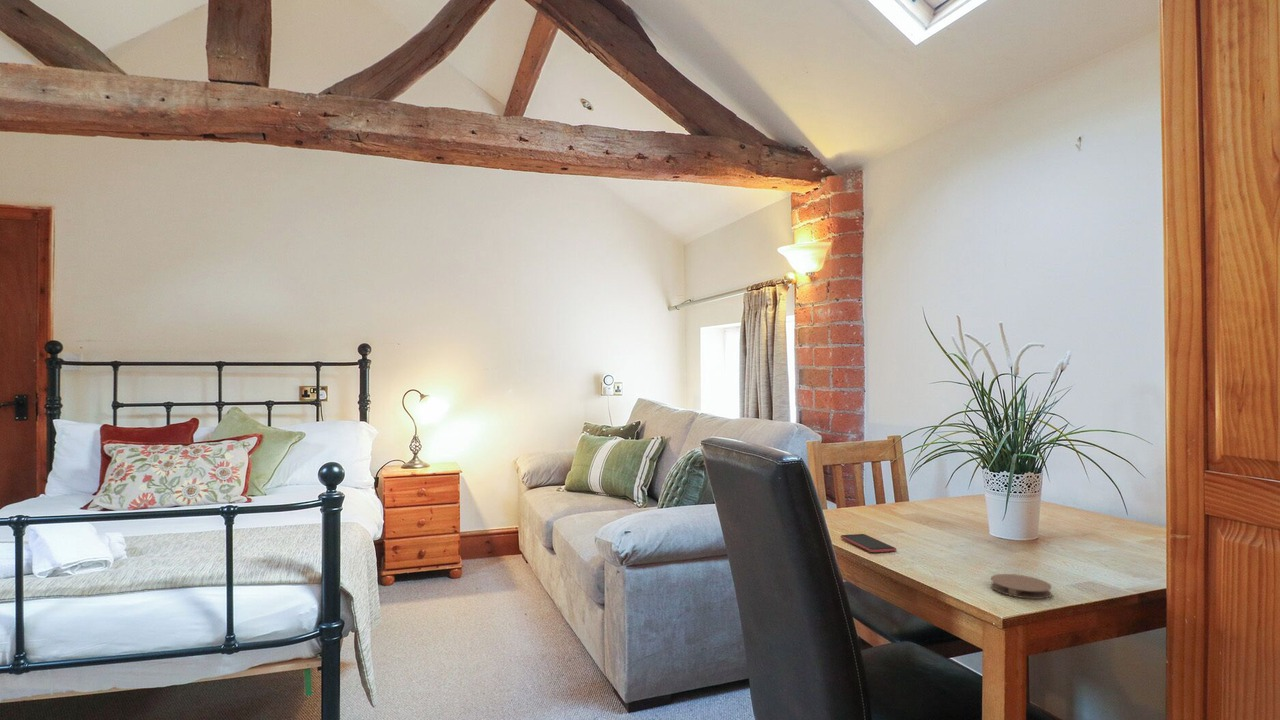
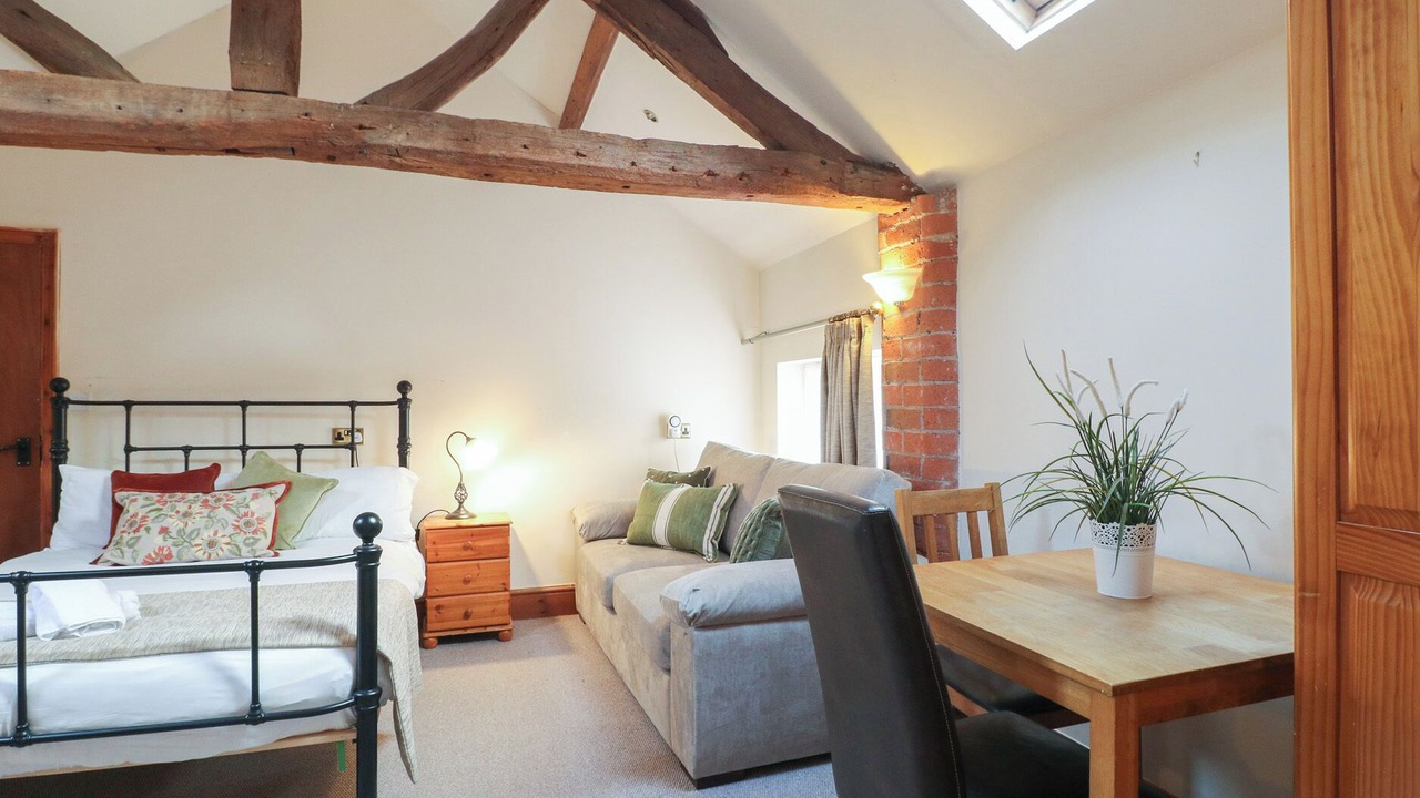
- coaster (1020, 585)
- smartphone (867, 542)
